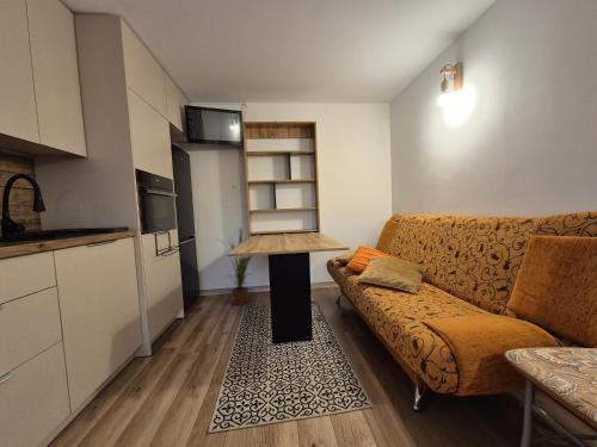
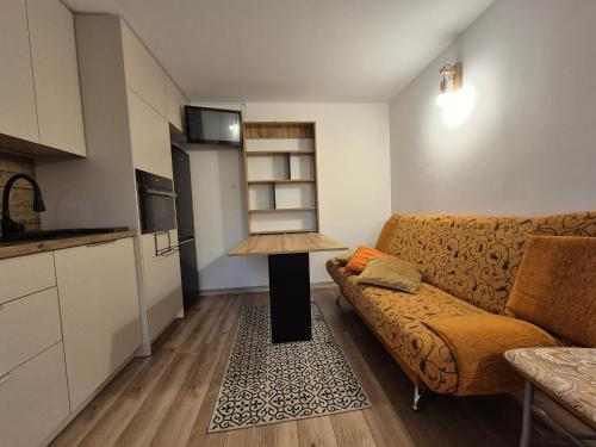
- house plant (238, 265)
